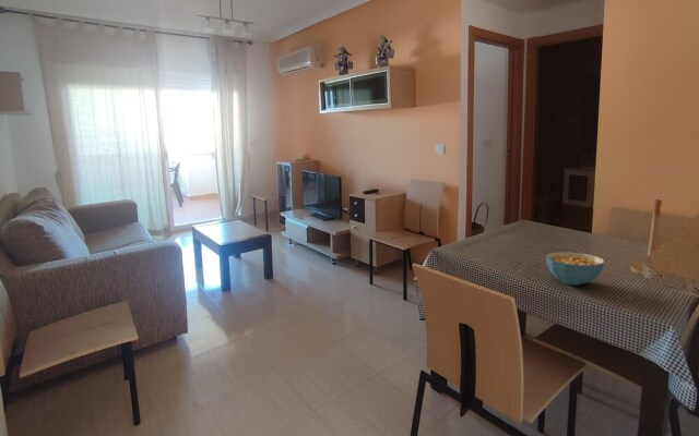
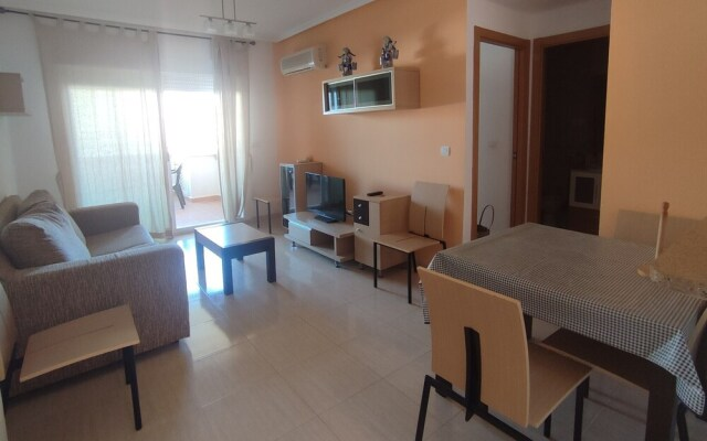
- cereal bowl (573, 270)
